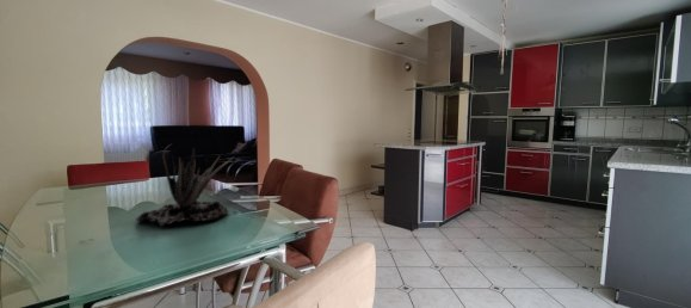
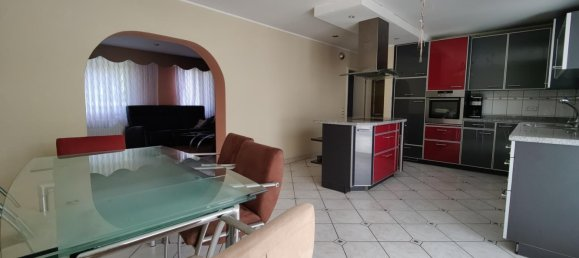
- plant (183, 179)
